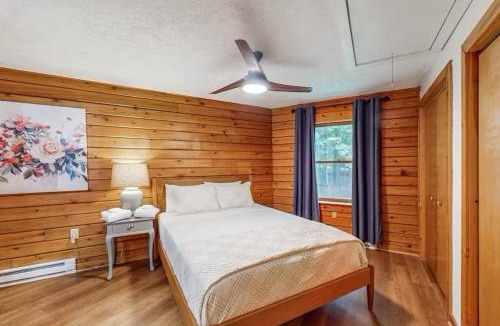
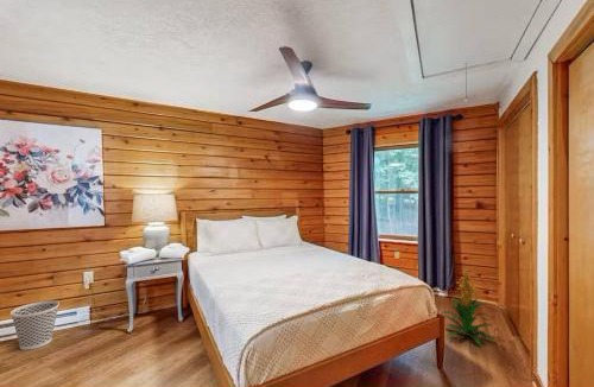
+ wastebasket (36, 325)
+ indoor plant (467, 300)
